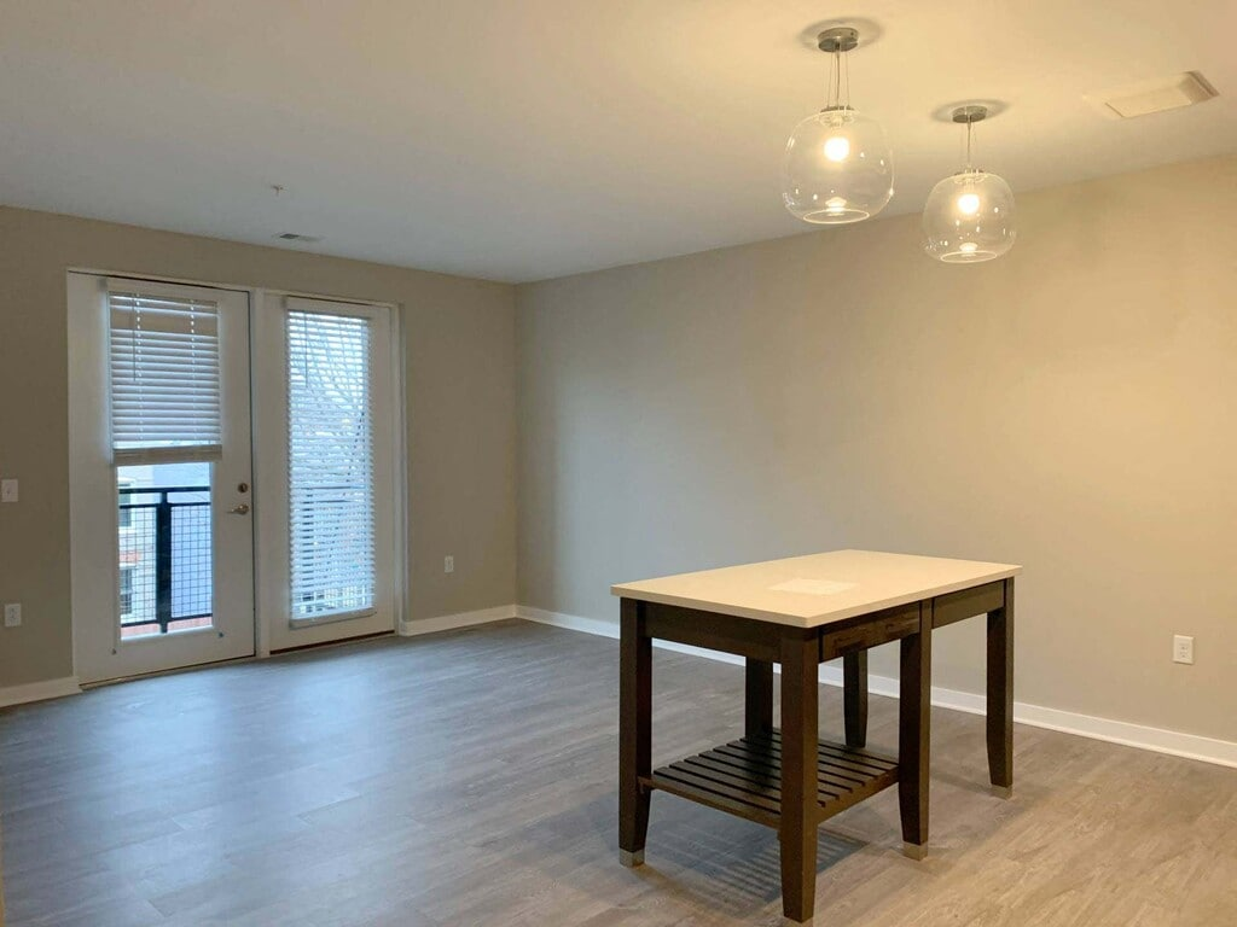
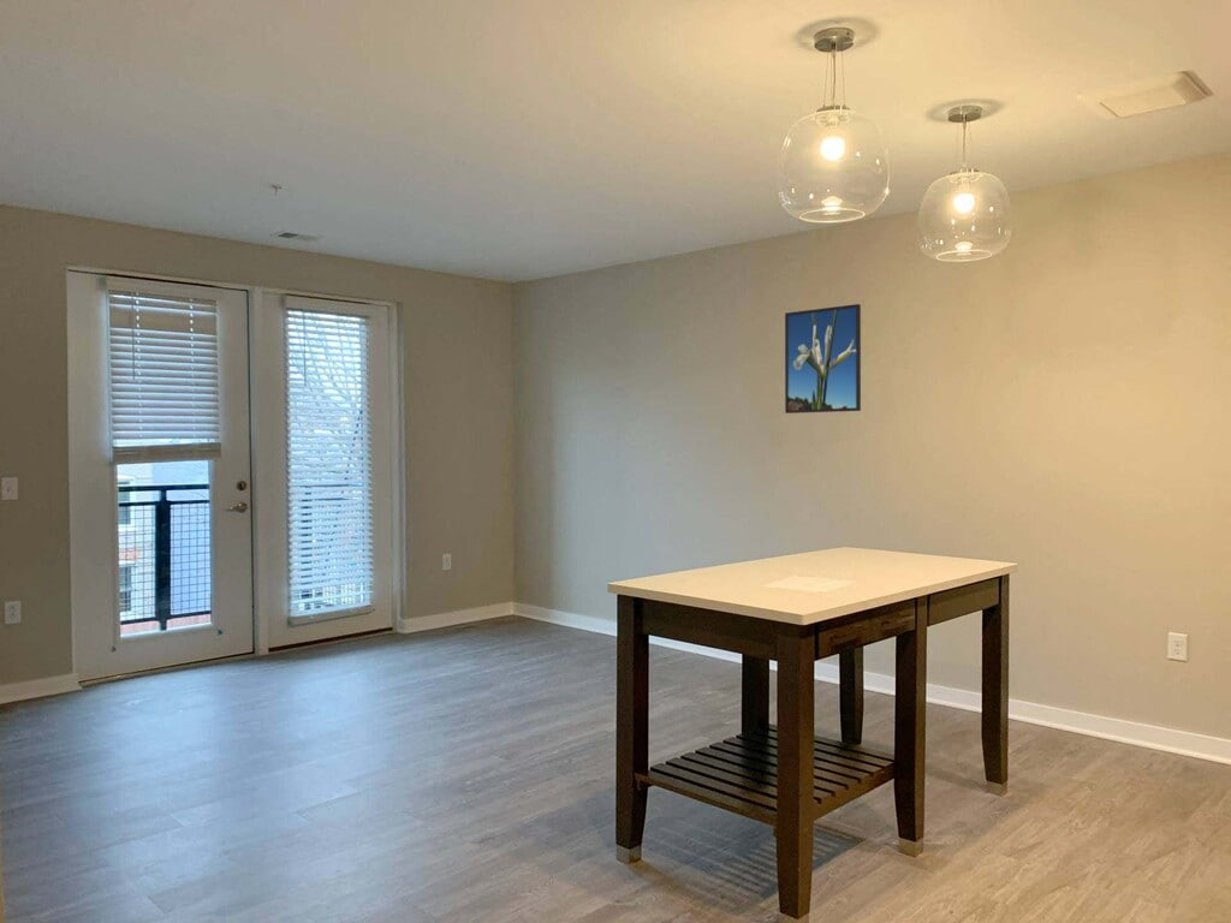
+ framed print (821, 359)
